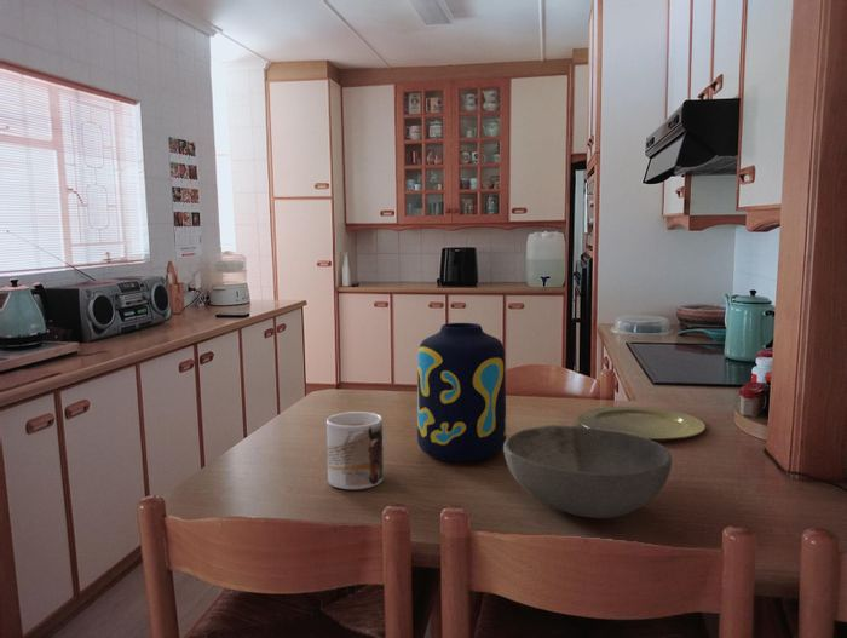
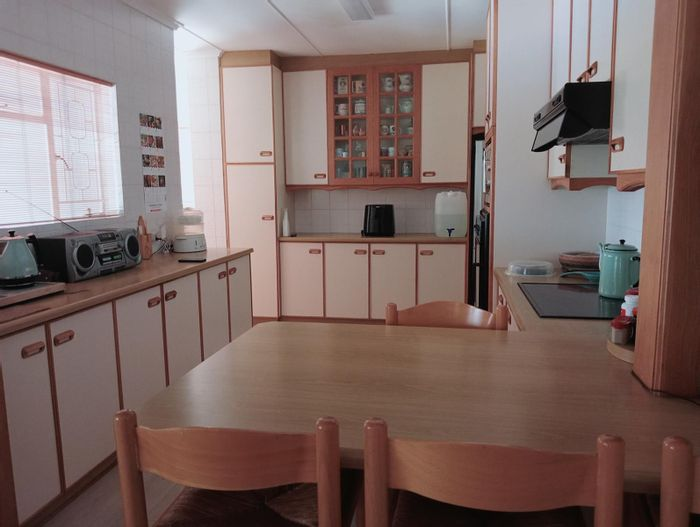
- mug (361, 448)
- plate (639, 421)
- vase (461, 389)
- bowl (586, 476)
